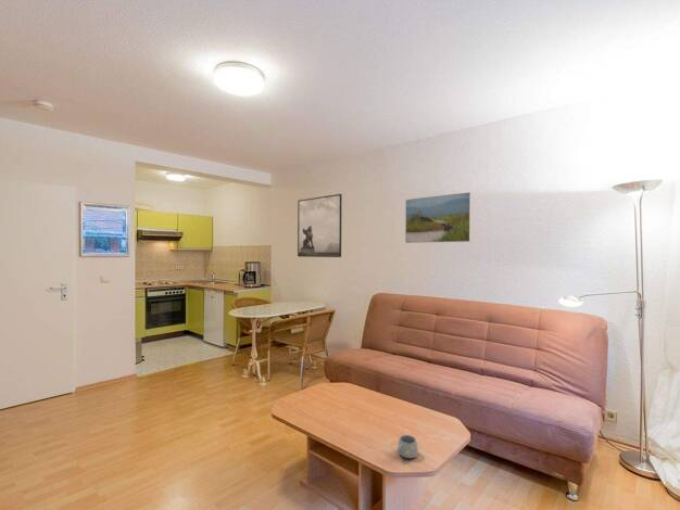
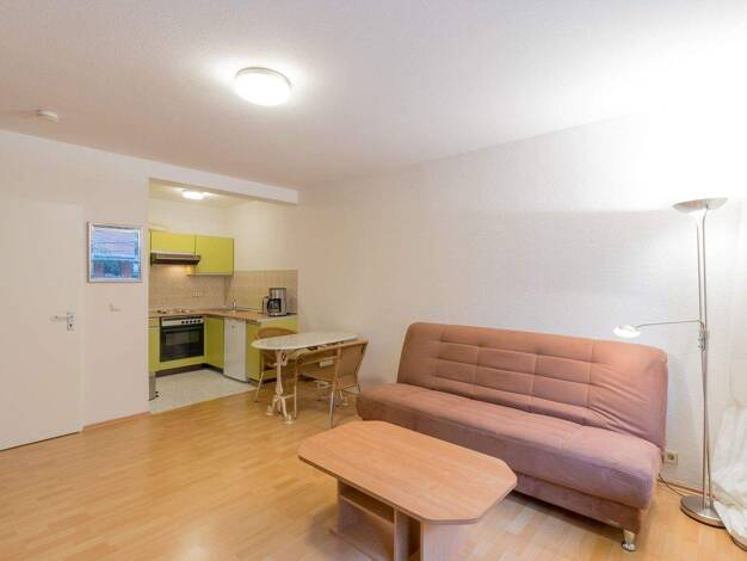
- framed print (318, 227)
- mug (405, 447)
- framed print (436, 219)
